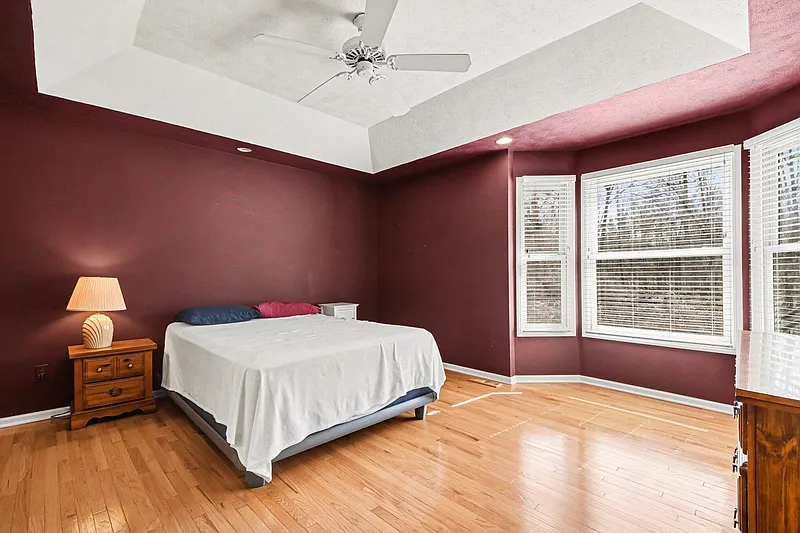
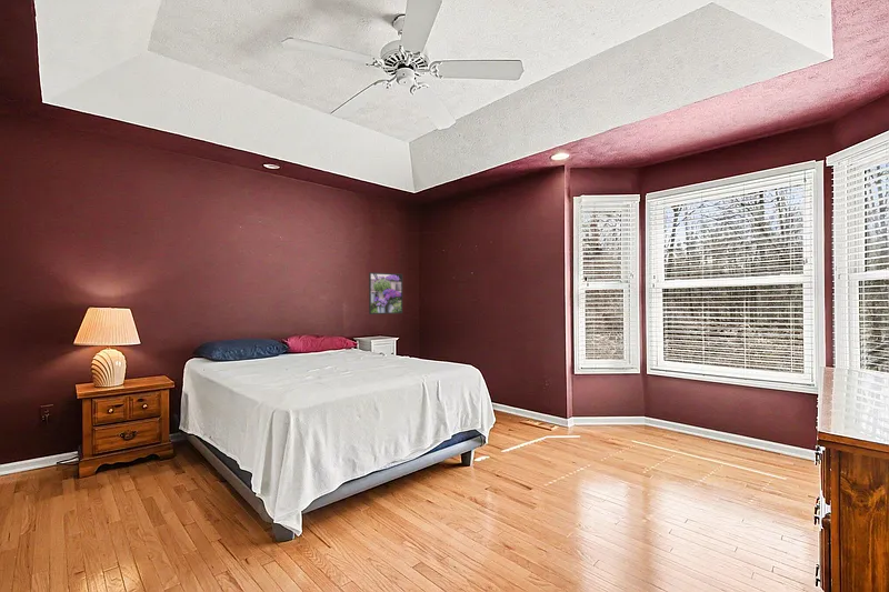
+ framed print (386, 293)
